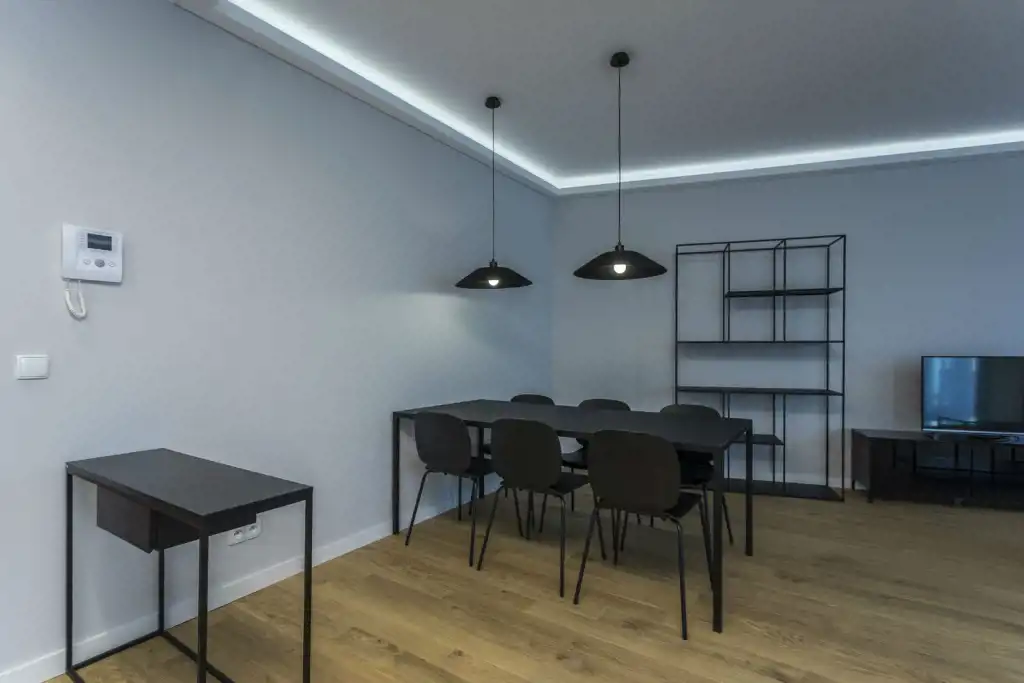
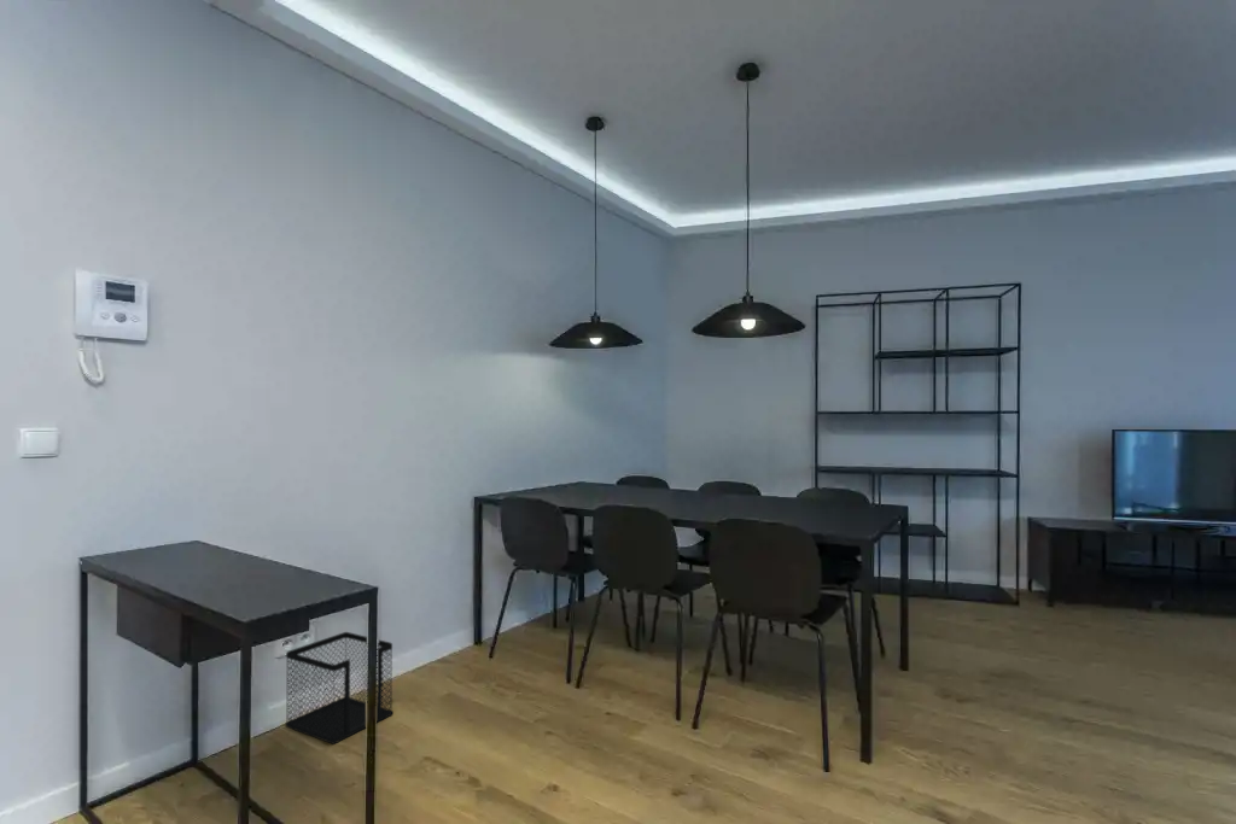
+ wastebasket (339, 683)
